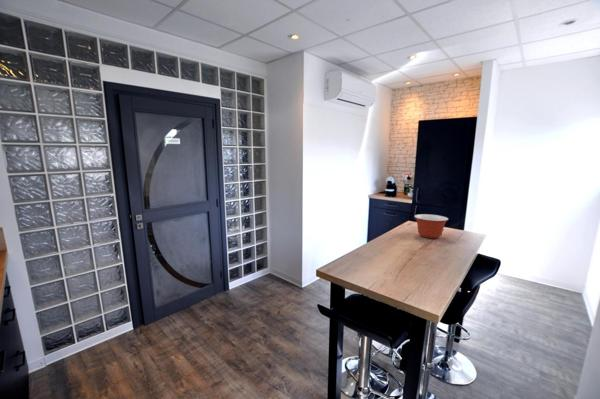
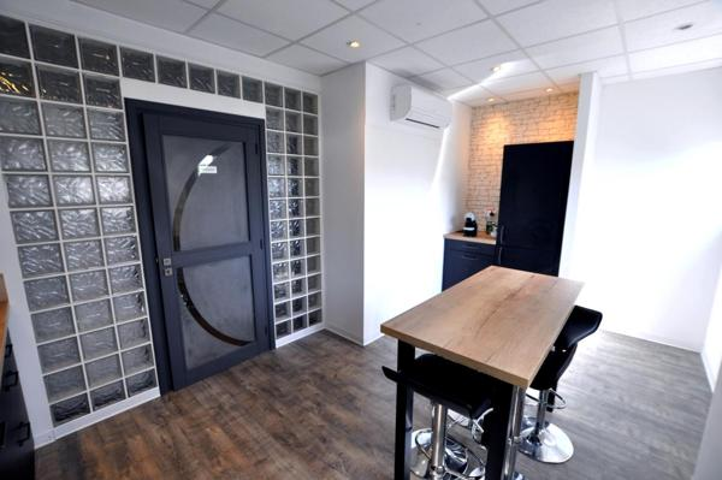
- mixing bowl (430, 226)
